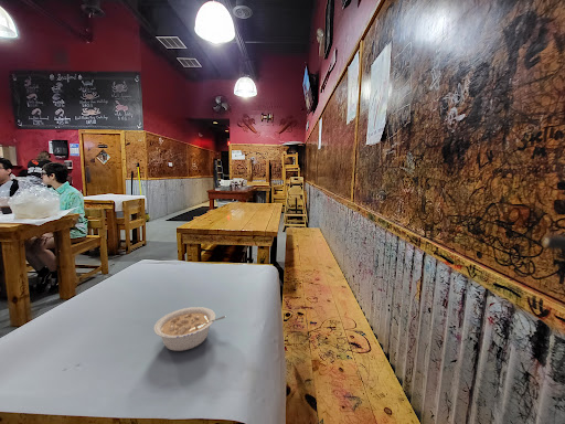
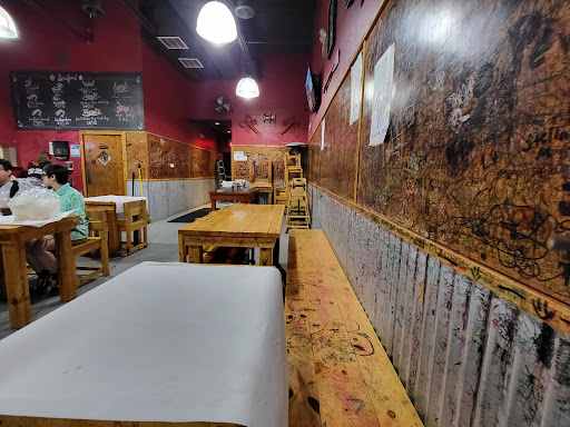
- legume (189, 327)
